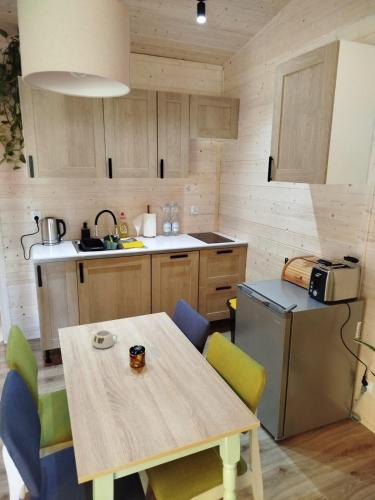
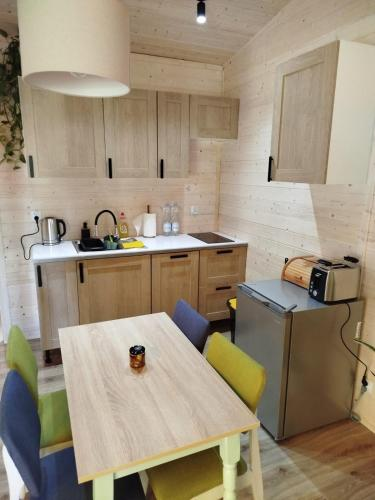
- mug (105, 338)
